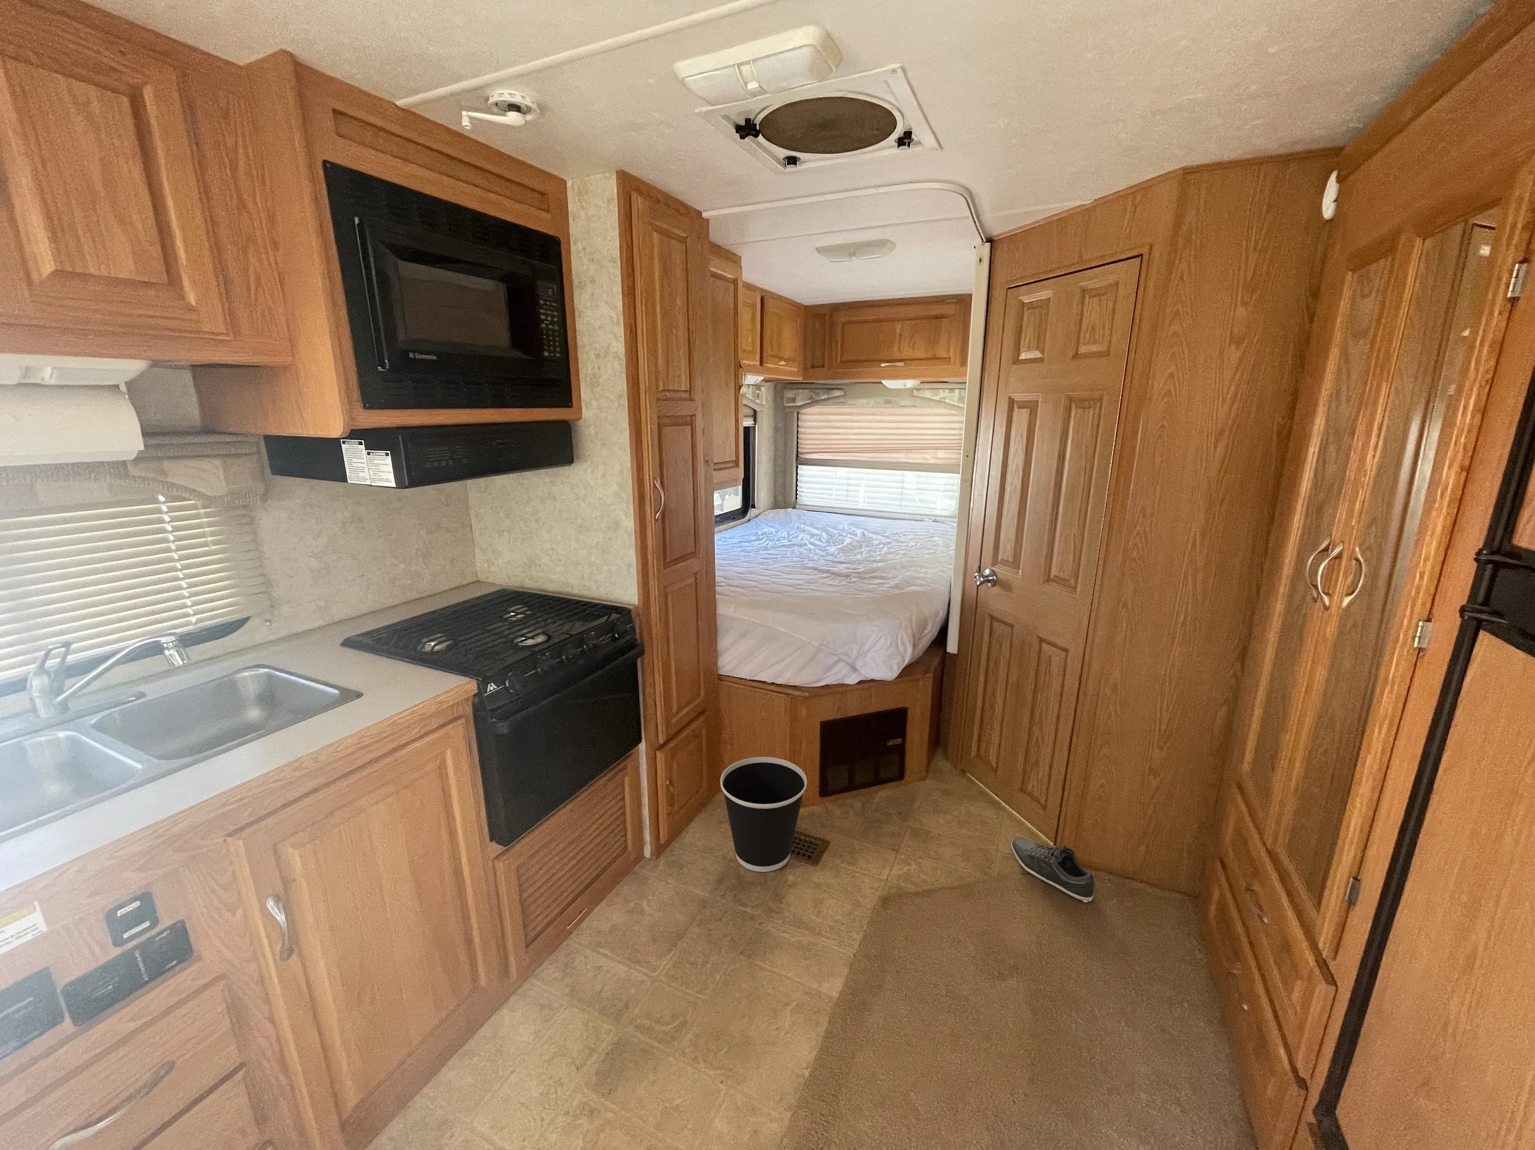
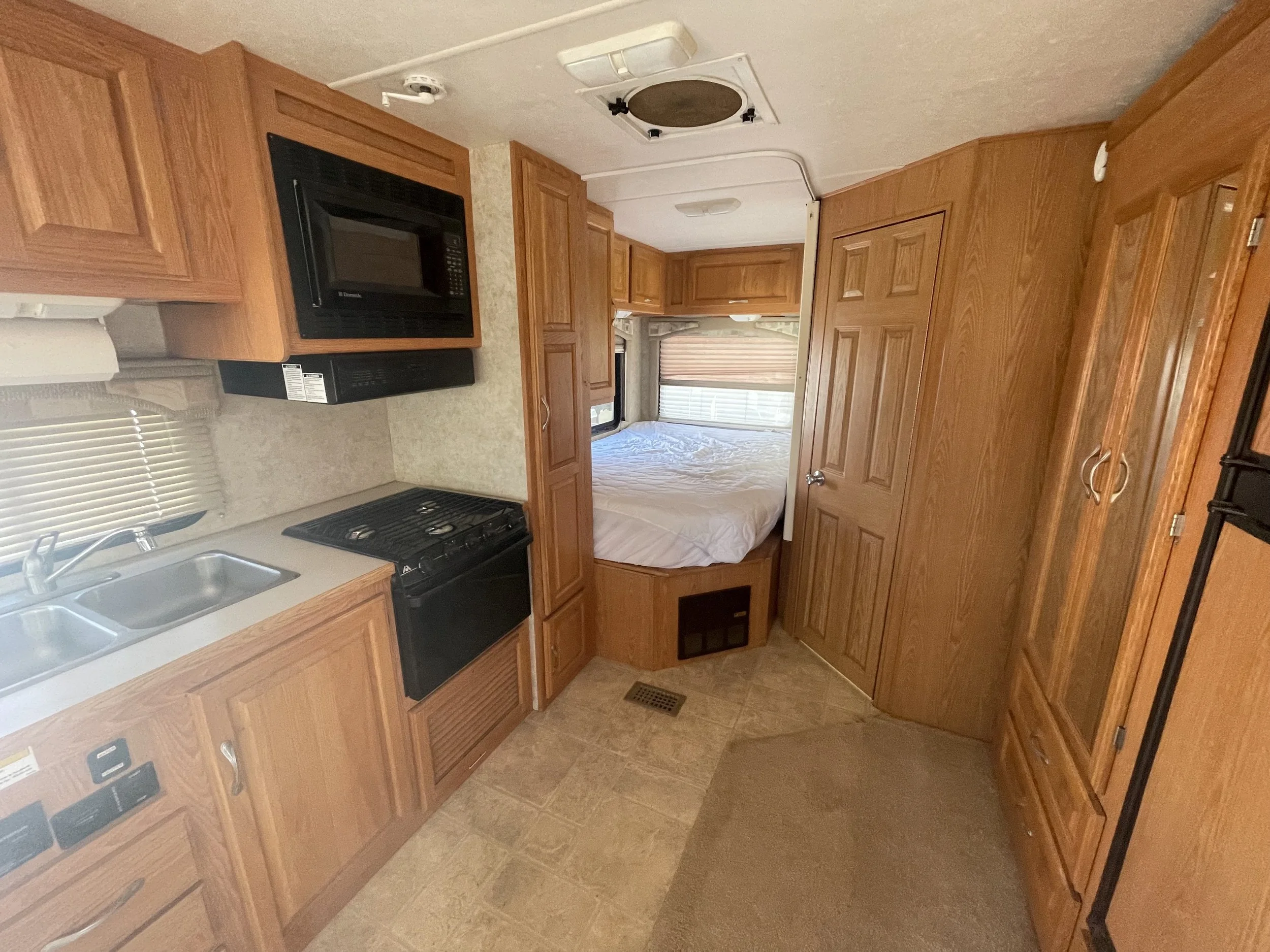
- shoe (1050, 859)
- wastebasket (763, 817)
